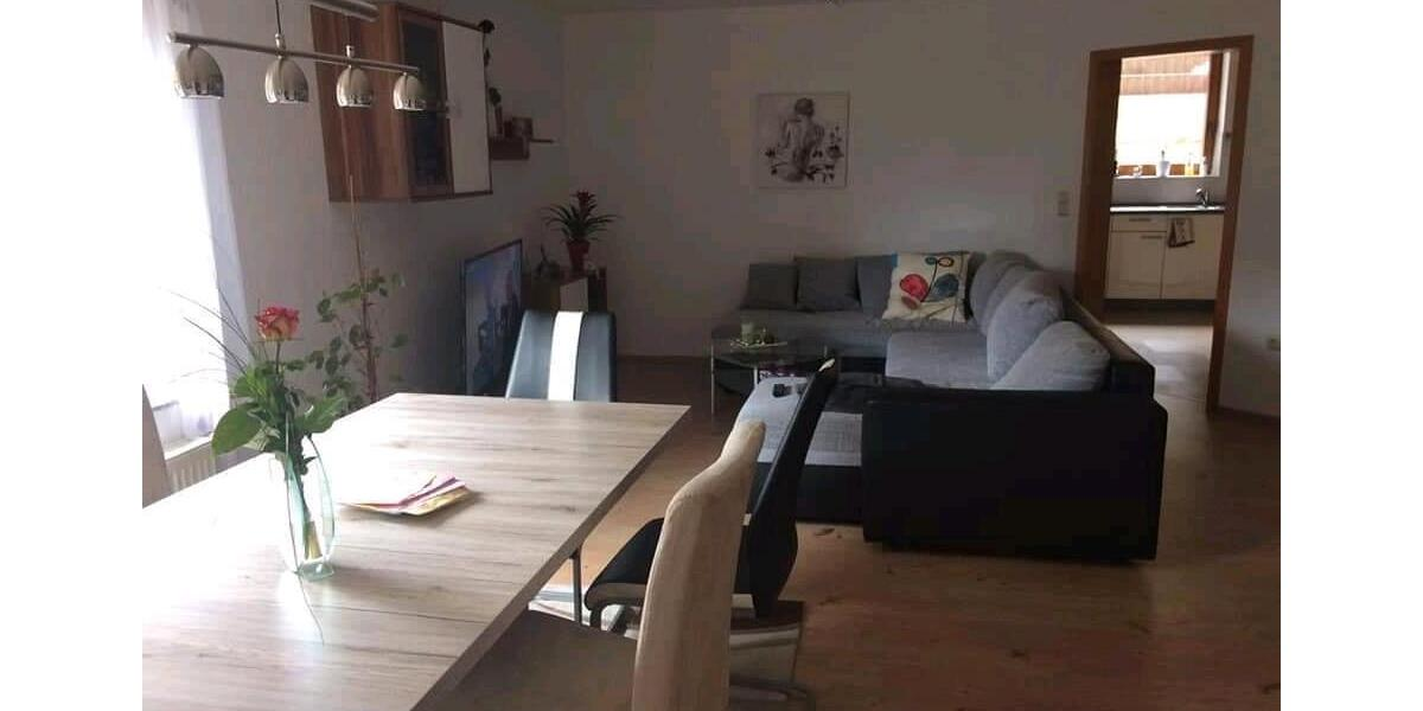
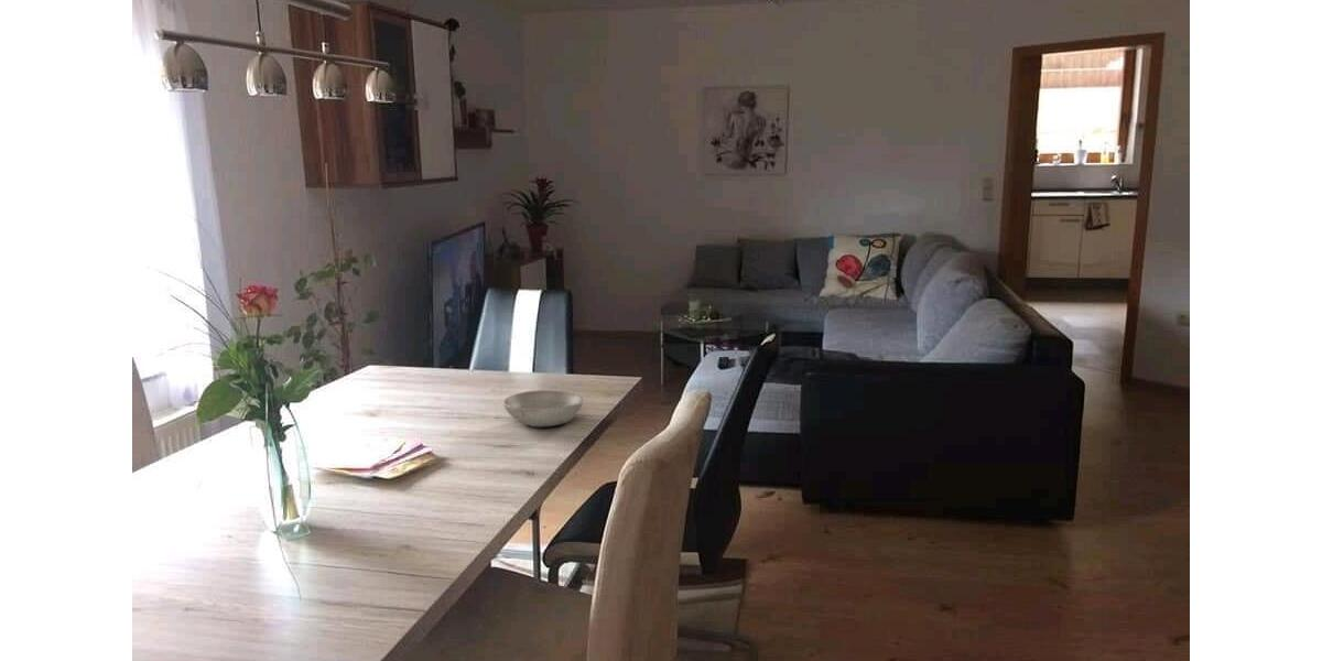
+ bowl (544, 410)
